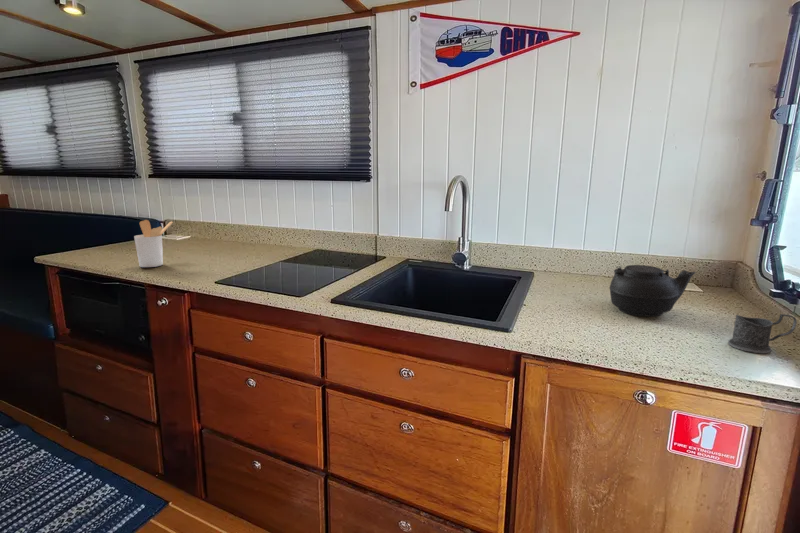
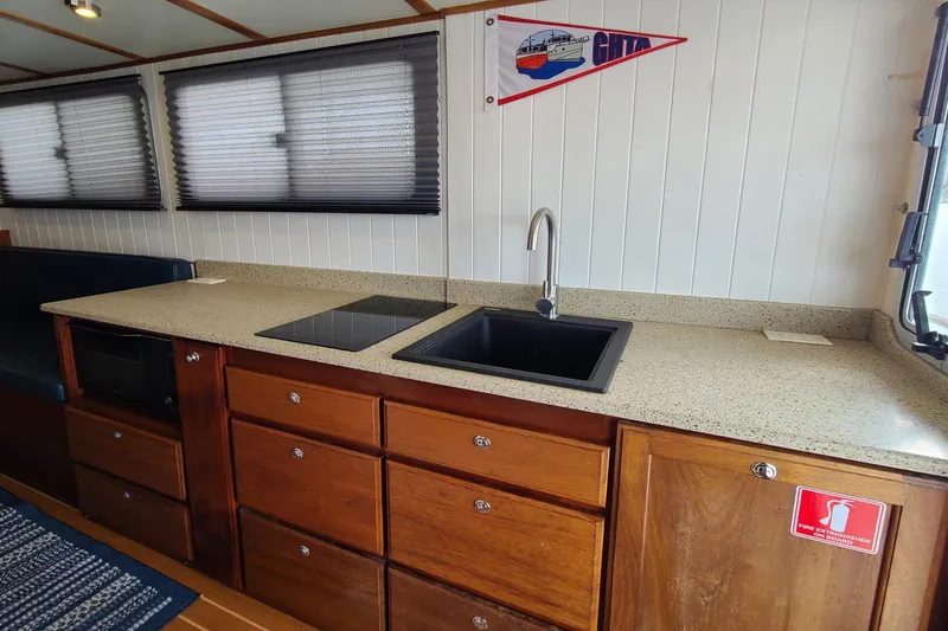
- mug (762, 330)
- teapot (649, 290)
- utensil holder (156, 242)
